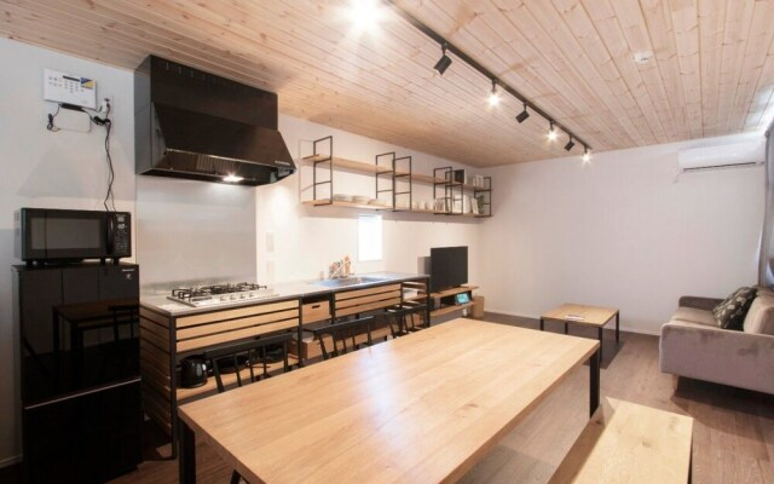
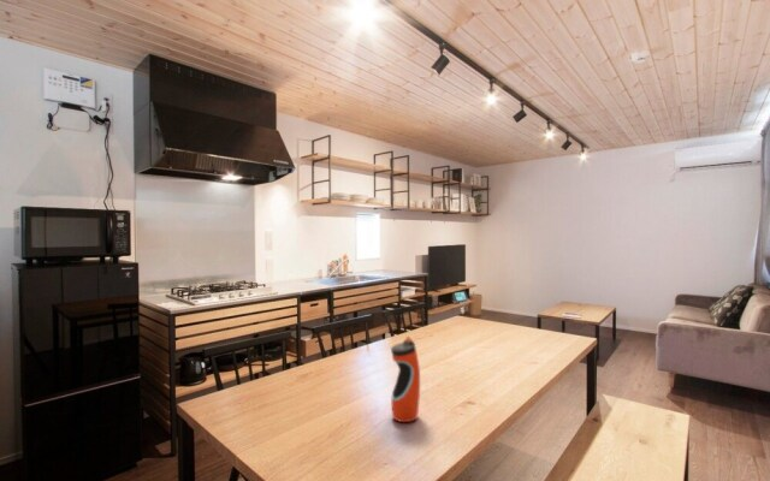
+ water bottle (405, 376)
